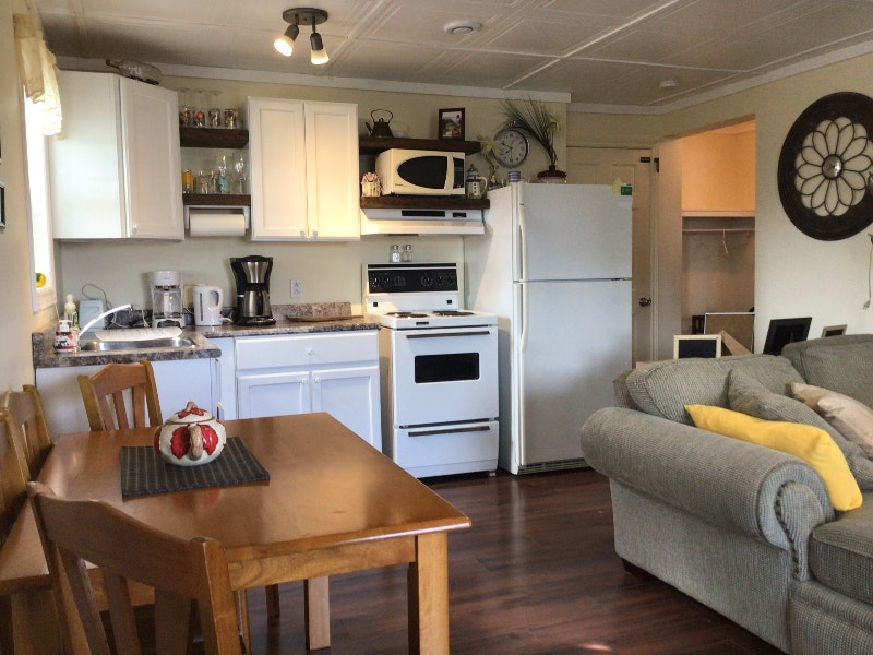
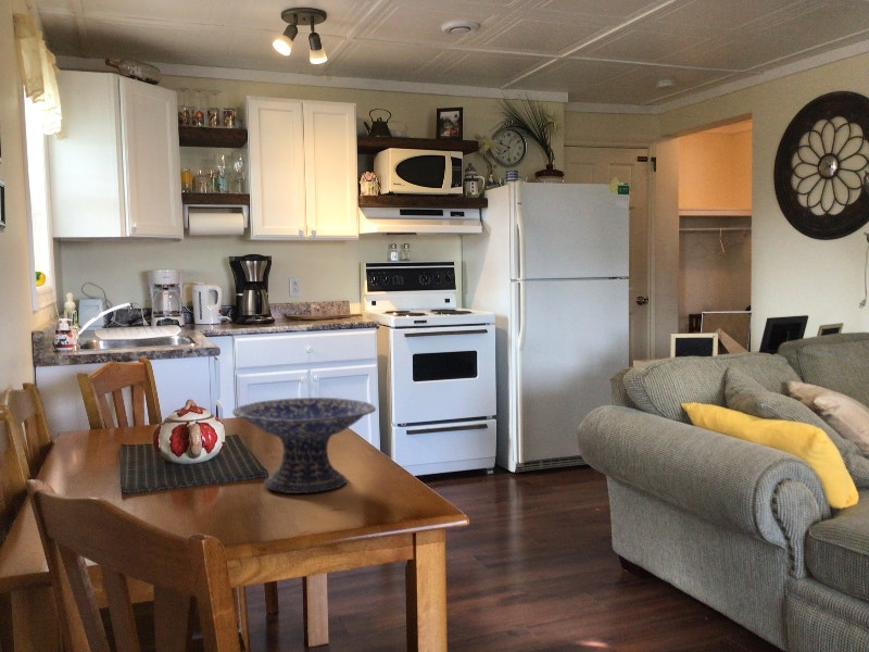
+ decorative bowl (305, 443)
